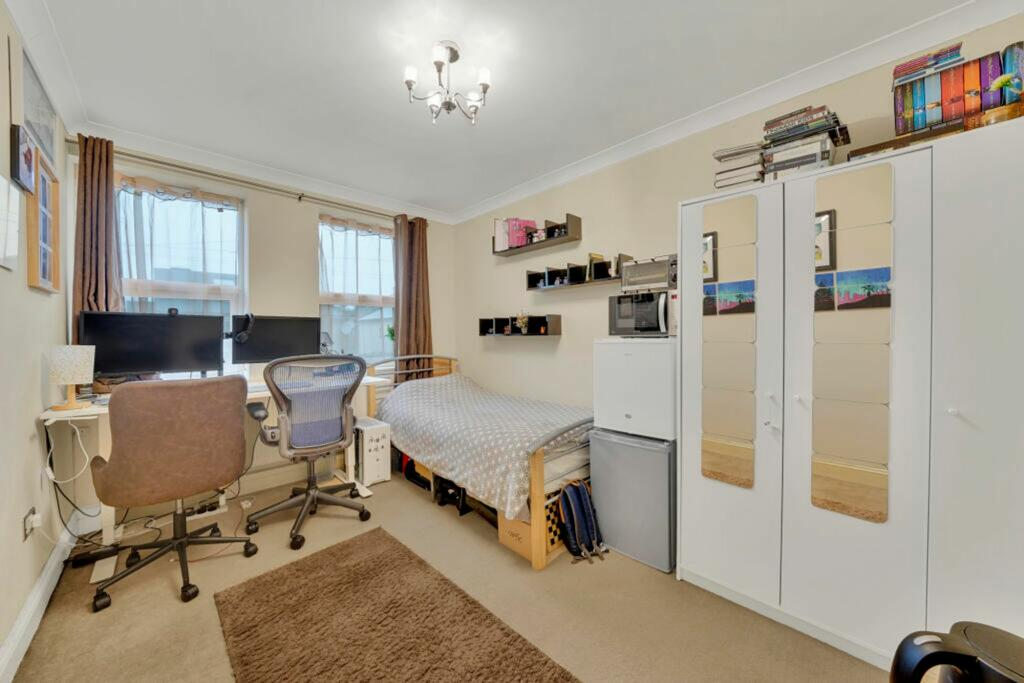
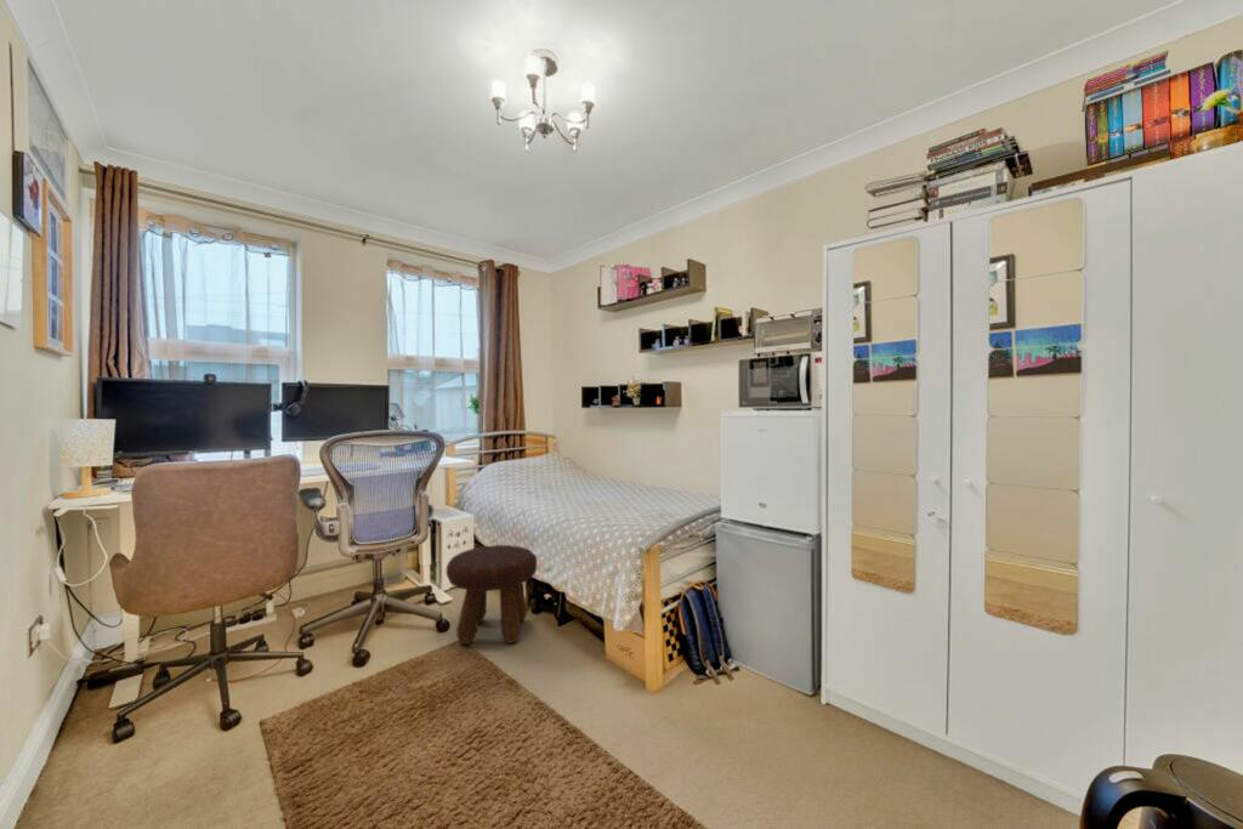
+ footstool (492, 590)
